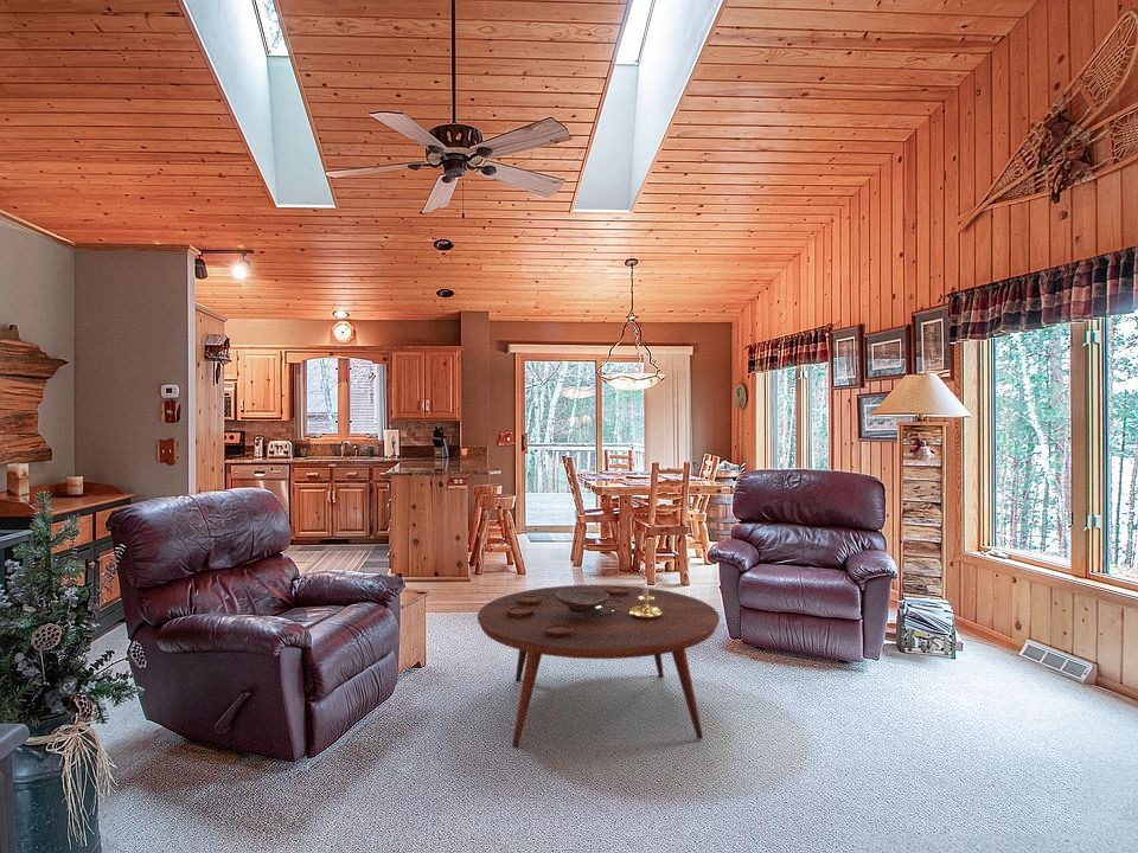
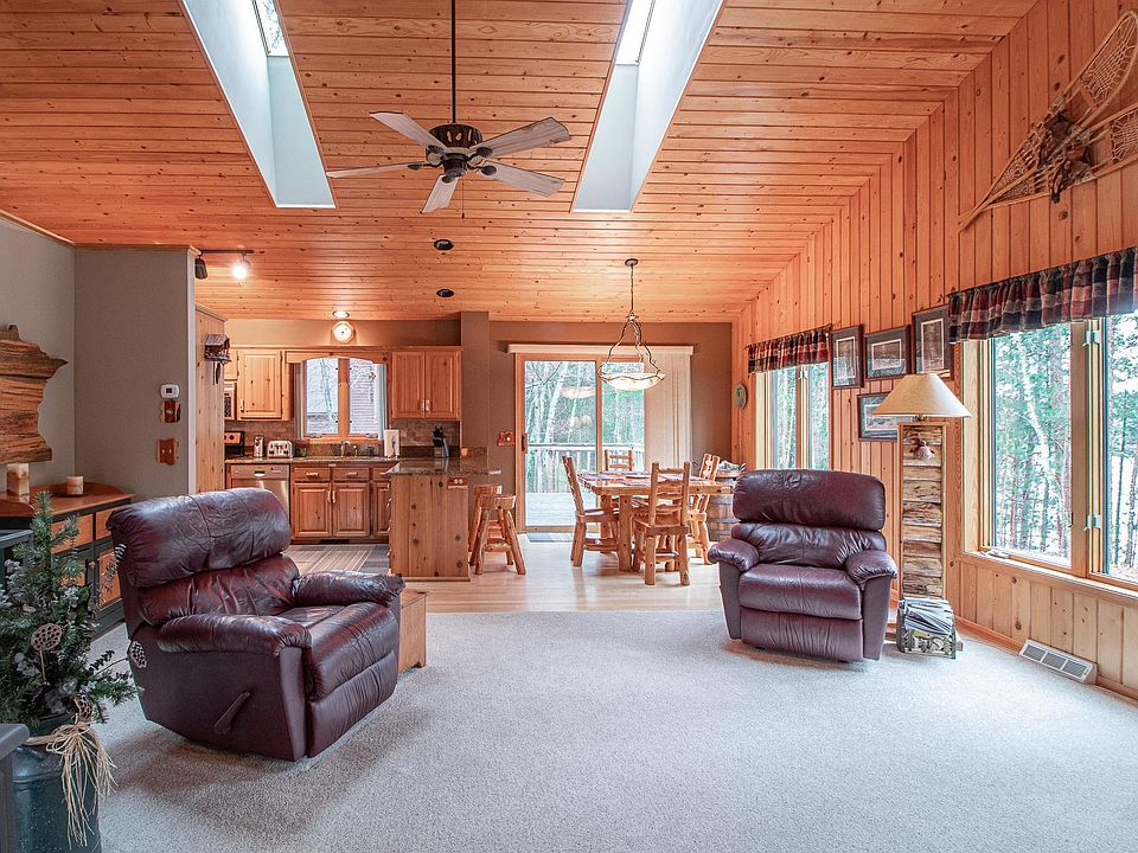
- decorative bowl (582, 605)
- candle holder (645, 592)
- coffee table (597, 655)
